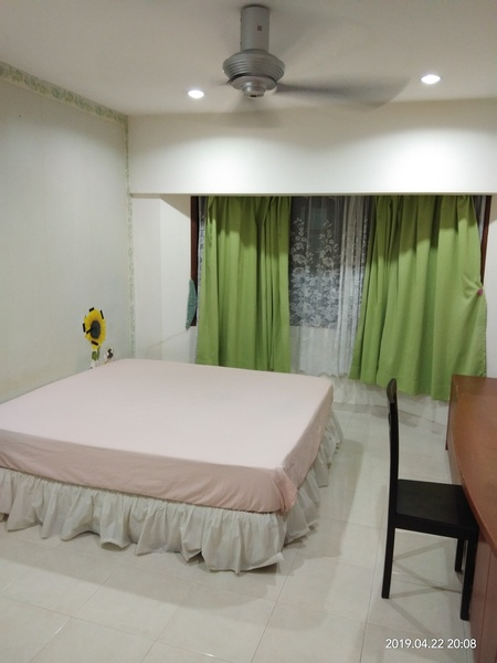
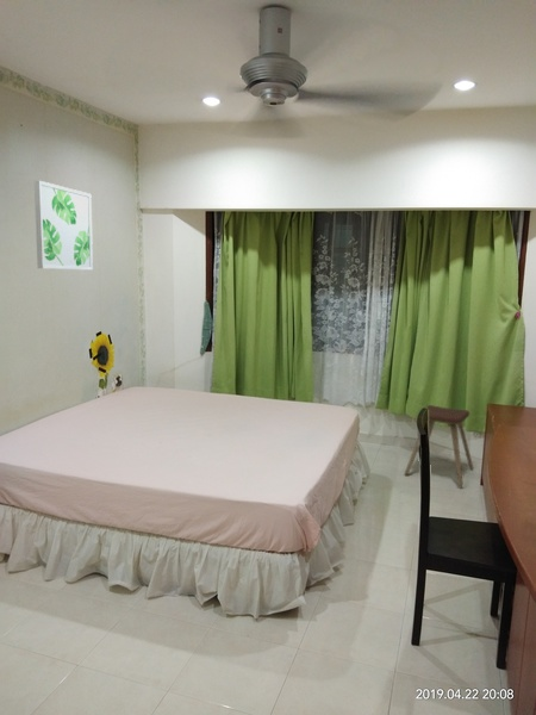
+ wall art (66, 229)
+ music stool (453, 441)
